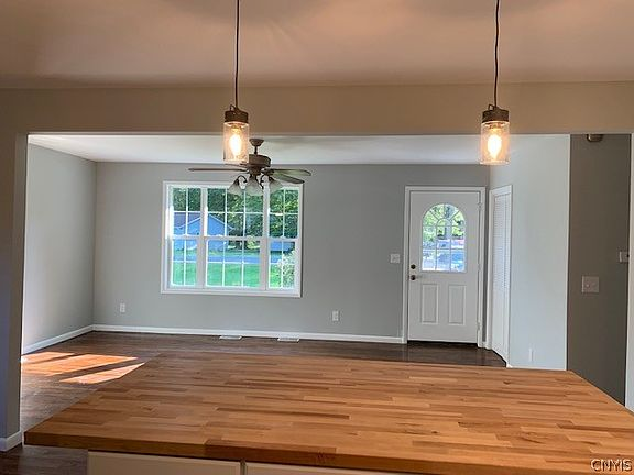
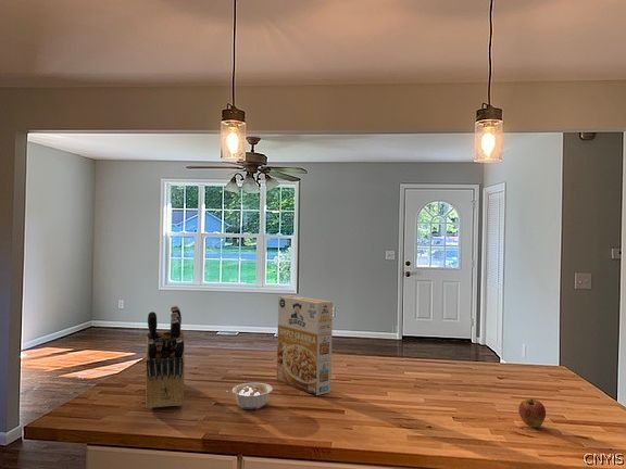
+ knife block (165, 350)
+ fruit (531, 411)
+ legume (251, 395)
+ cereal box (303, 342)
